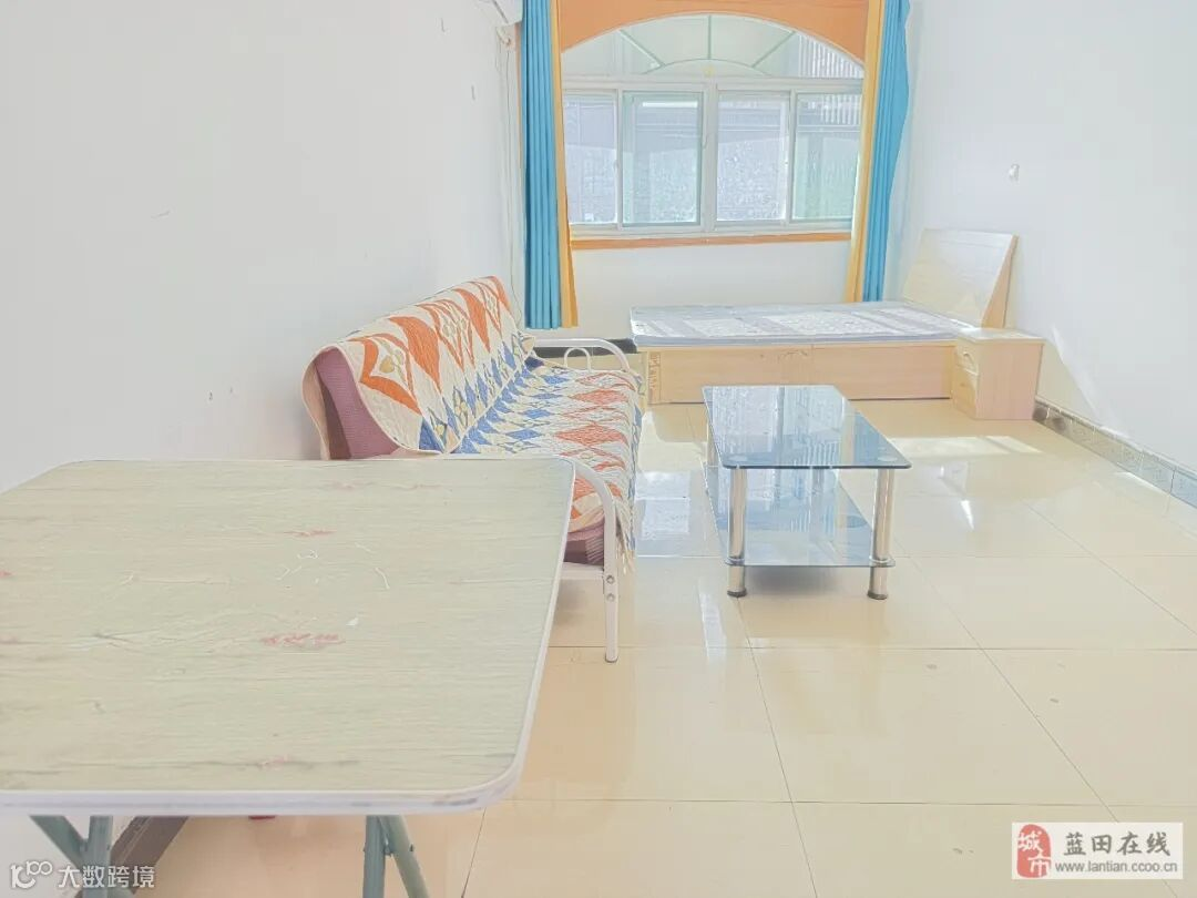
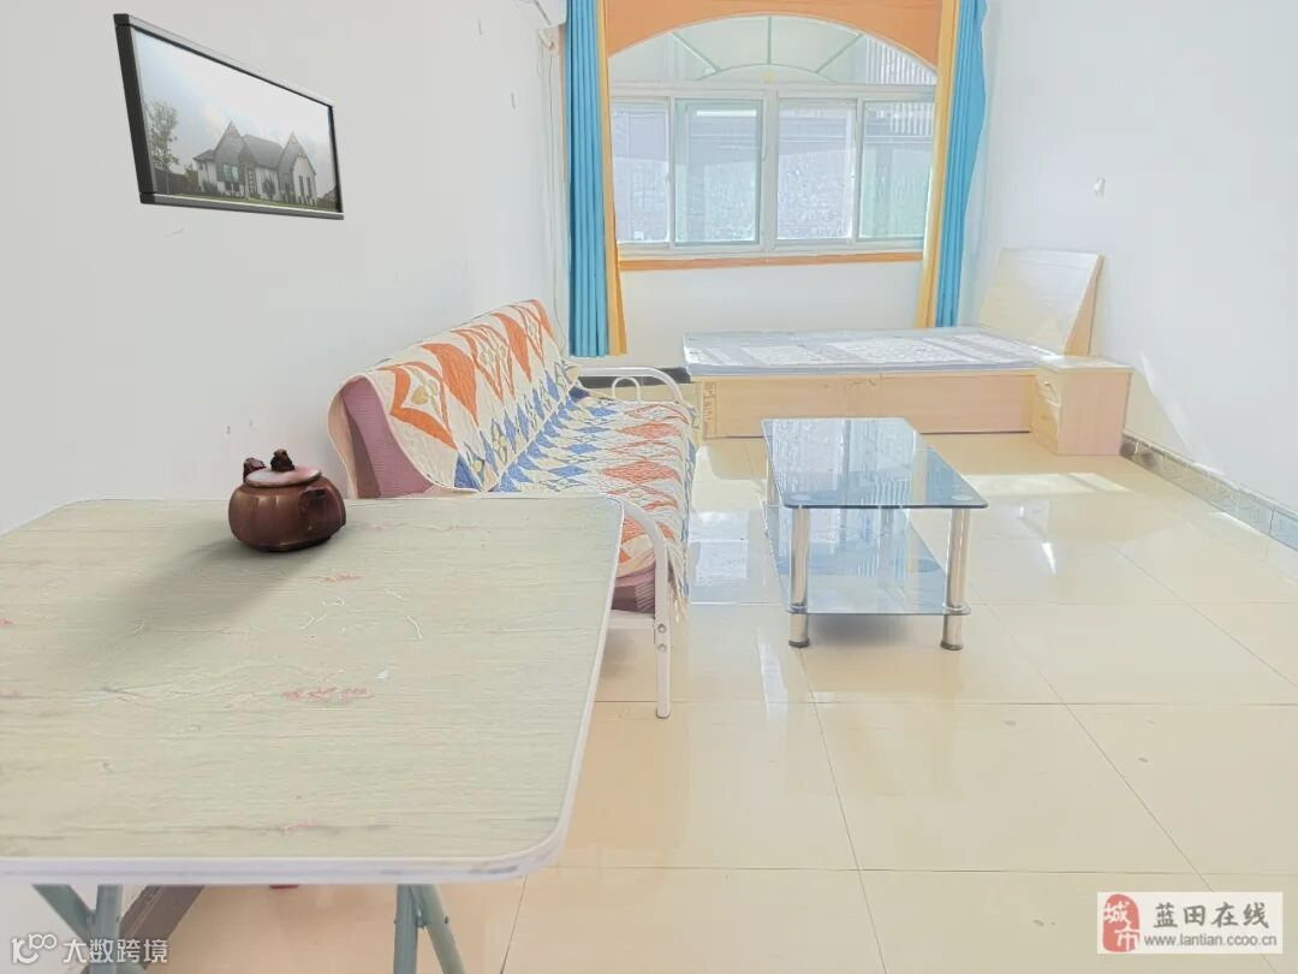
+ teapot (284, 492)
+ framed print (256, 142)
